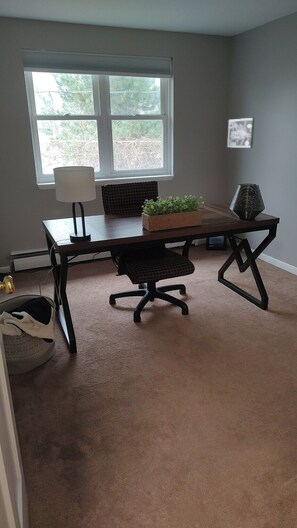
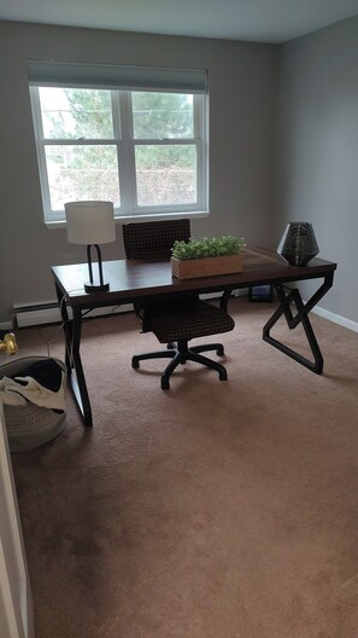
- wall art (239, 133)
